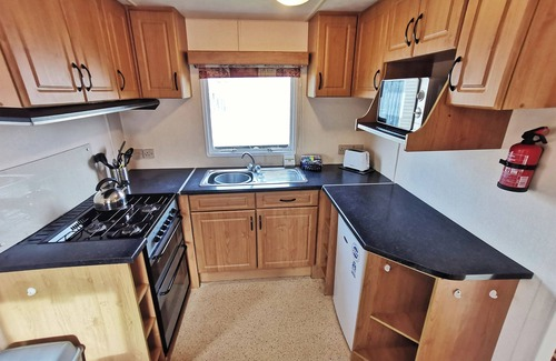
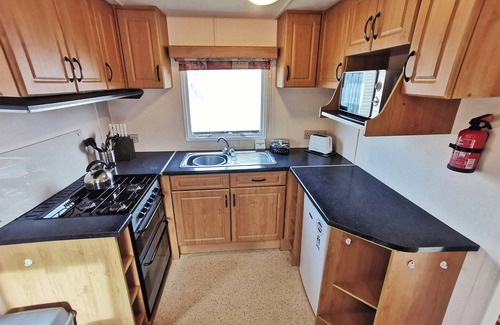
+ knife block (122, 141)
